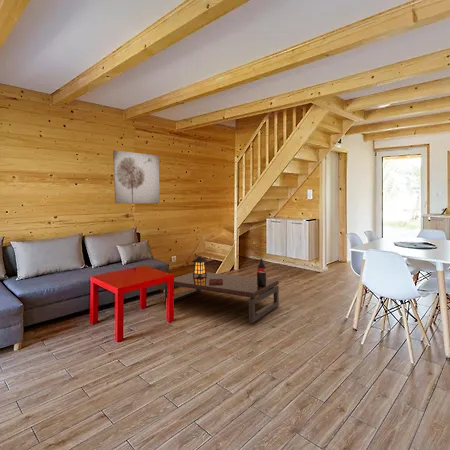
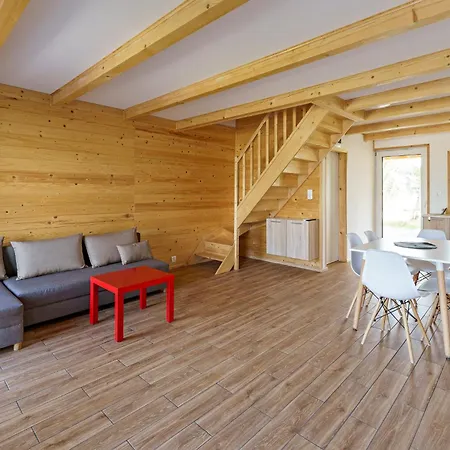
- wall art (137, 178)
- coffee table (221, 280)
